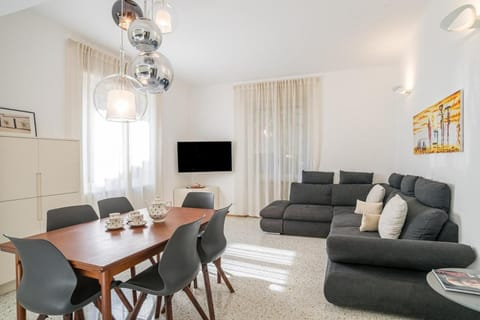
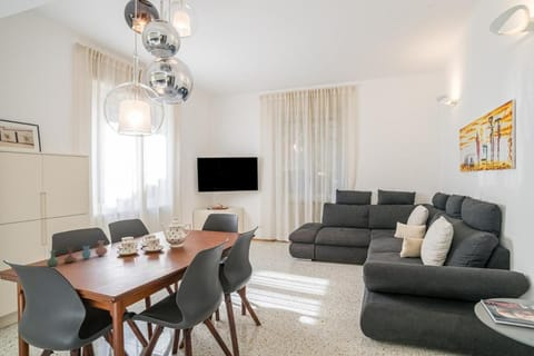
+ vase (82, 253)
